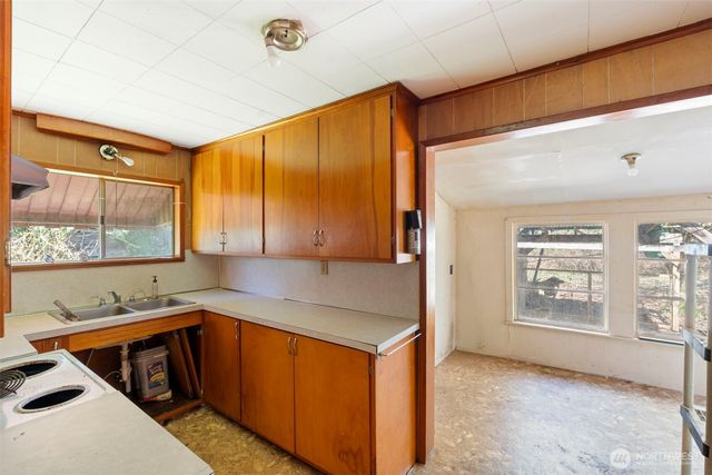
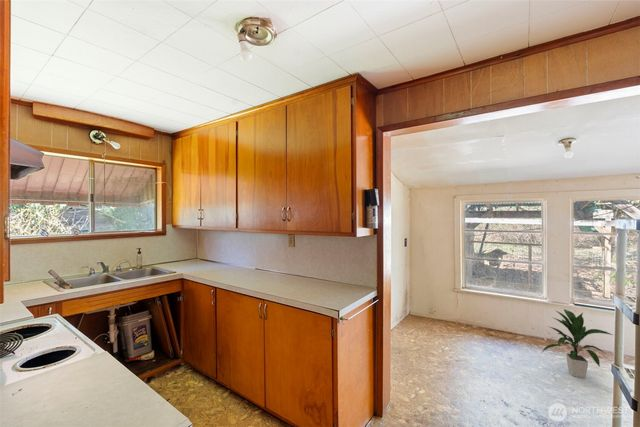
+ indoor plant (574, 341)
